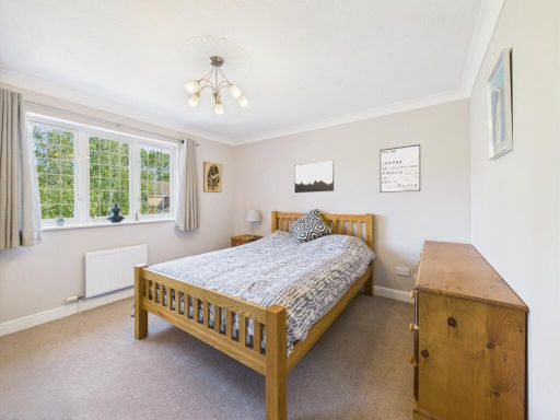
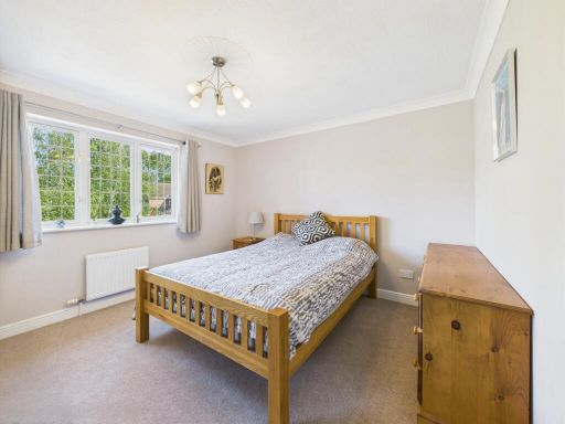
- wall art (313, 177)
- wall art (399, 170)
